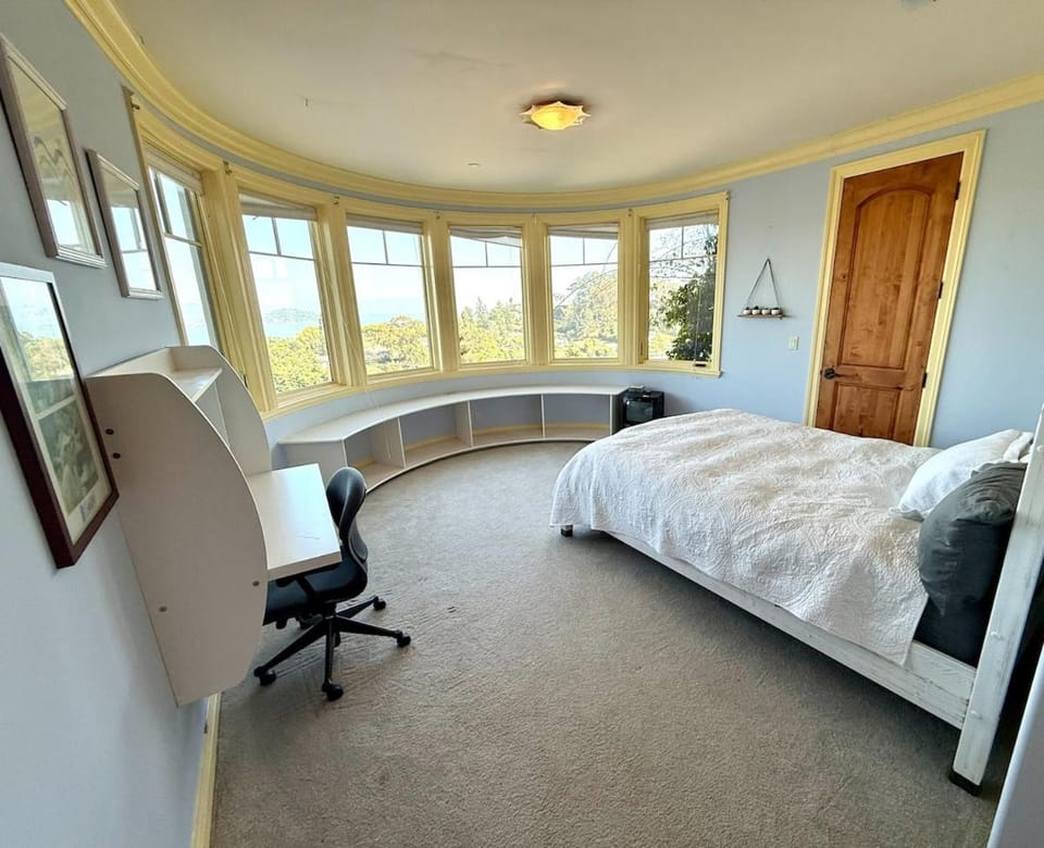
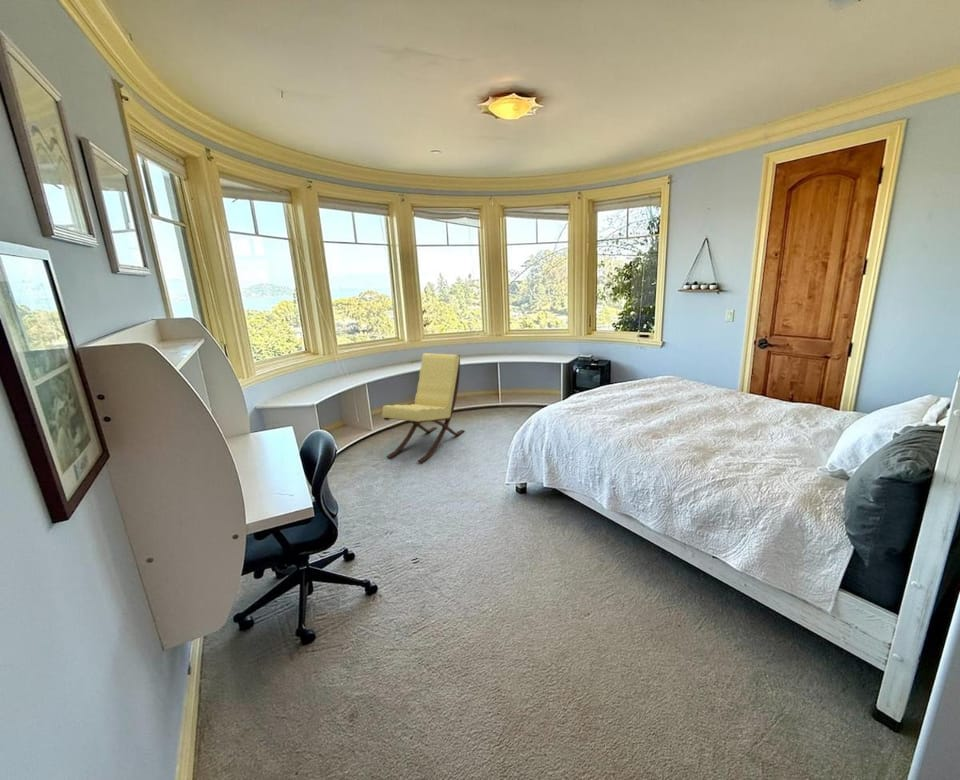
+ lounge chair (425, 402)
